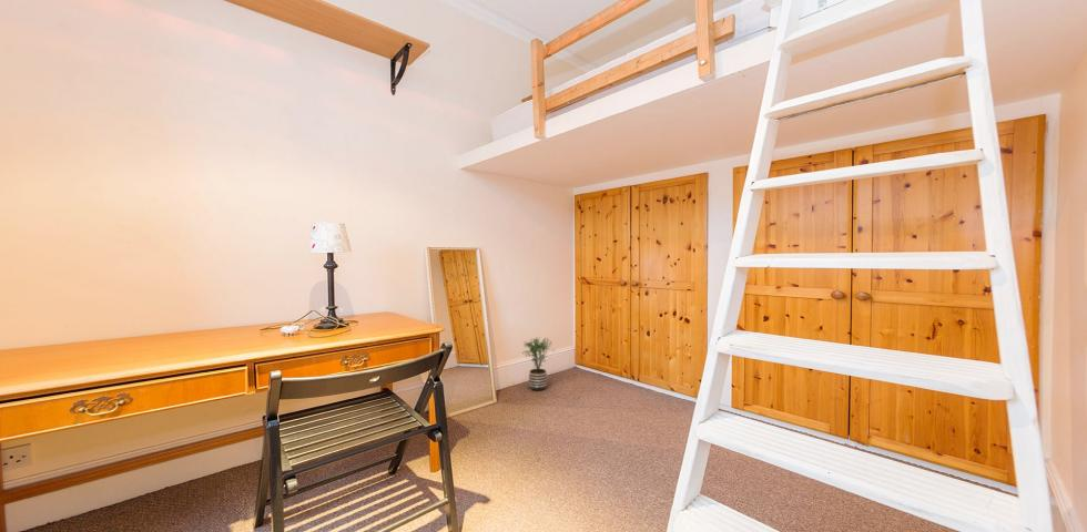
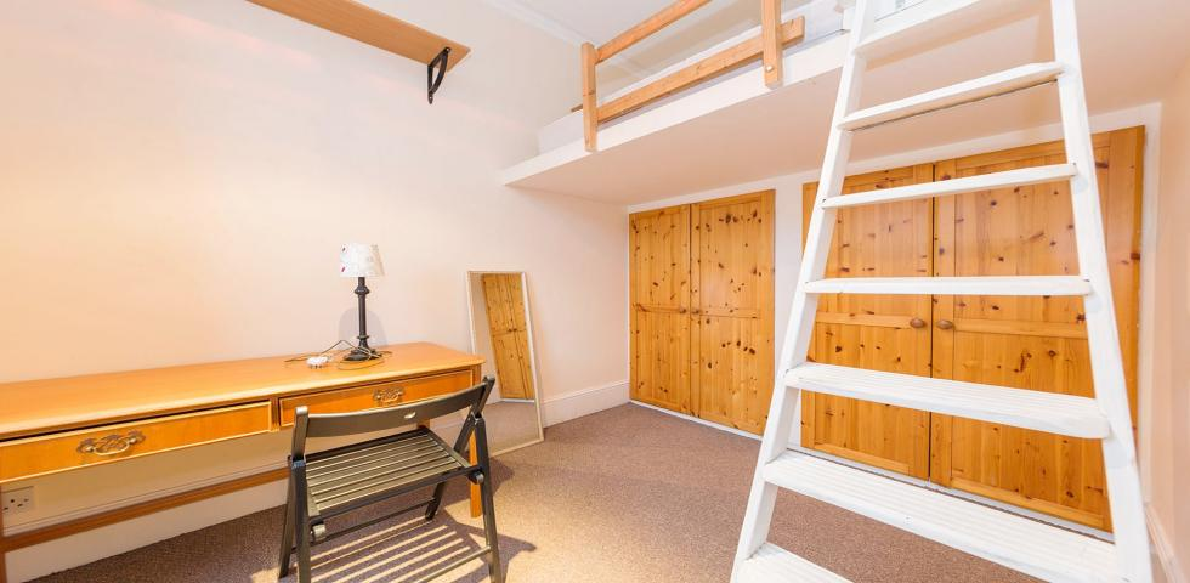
- potted plant (537, 362)
